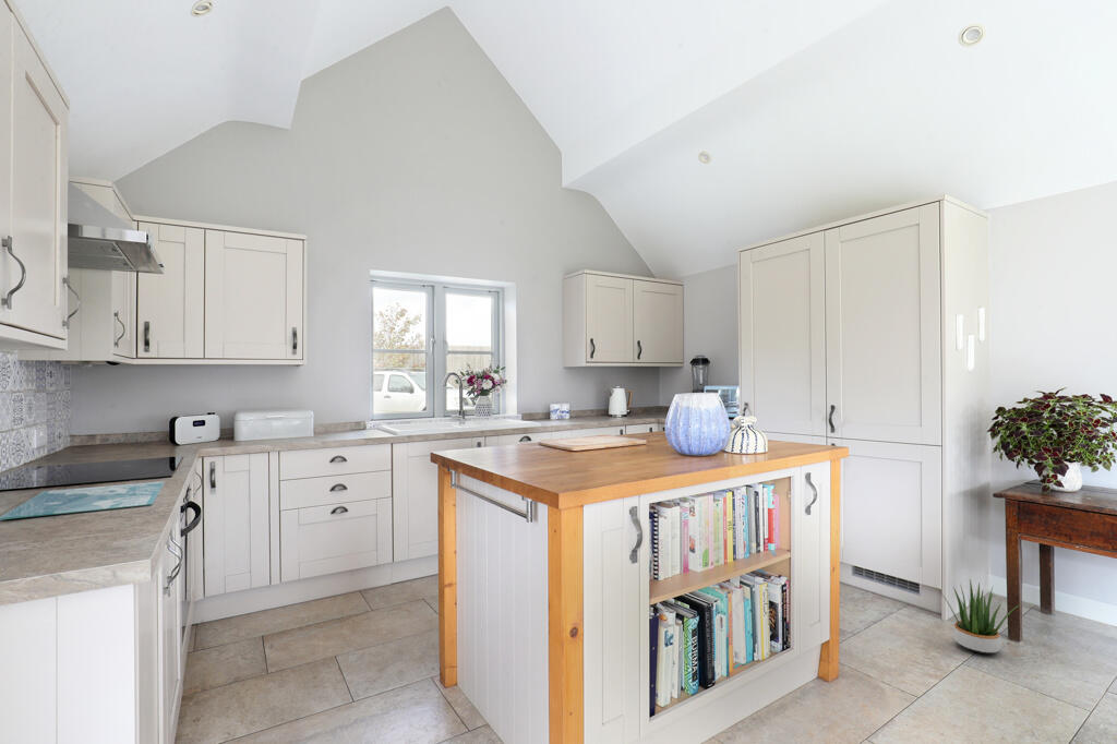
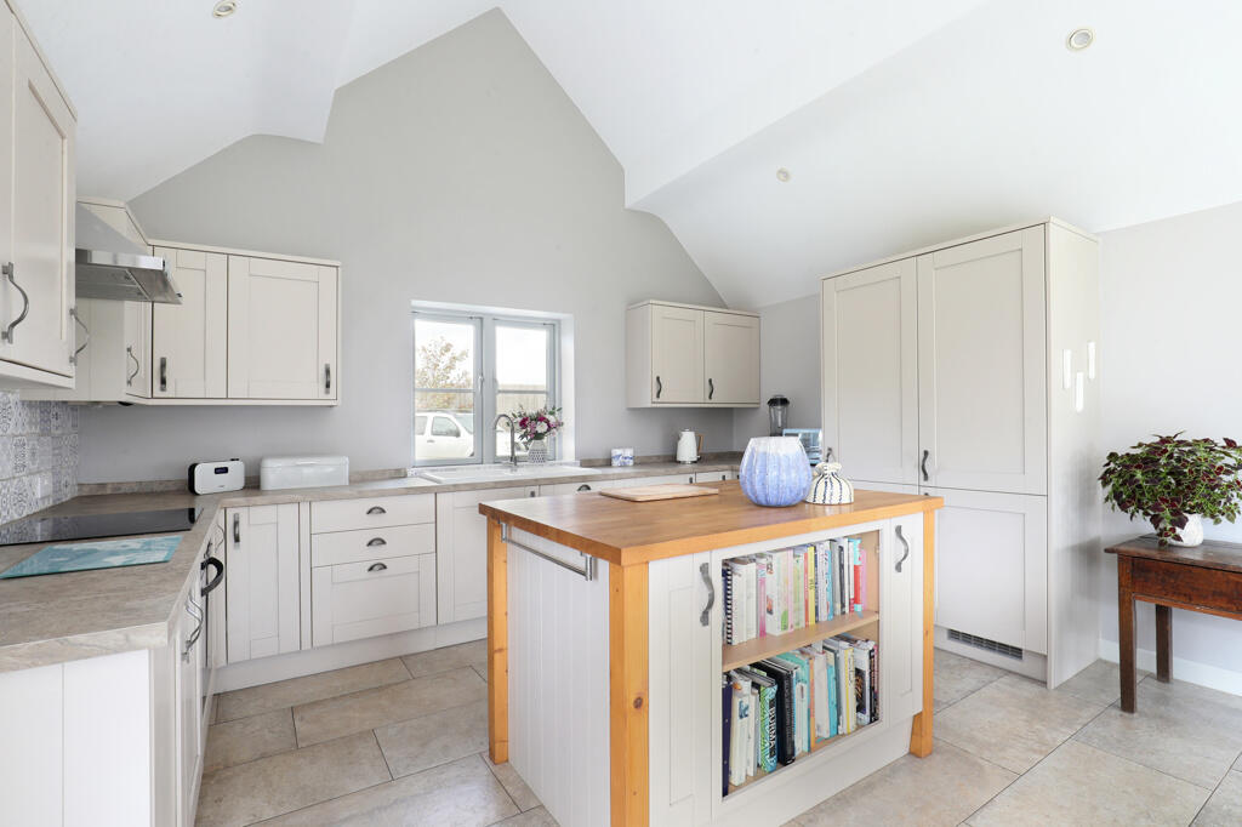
- potted plant (976, 615)
